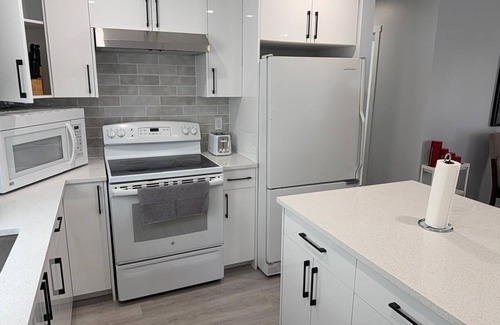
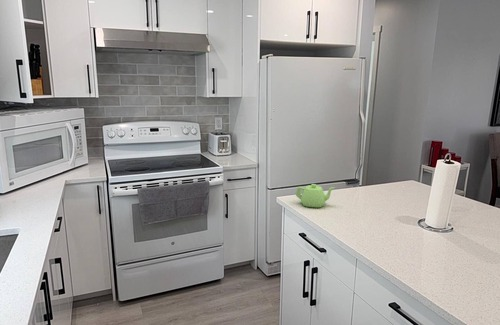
+ teapot (314, 194)
